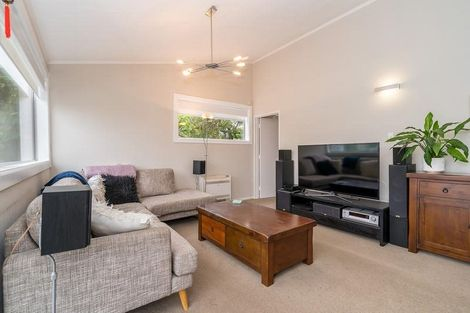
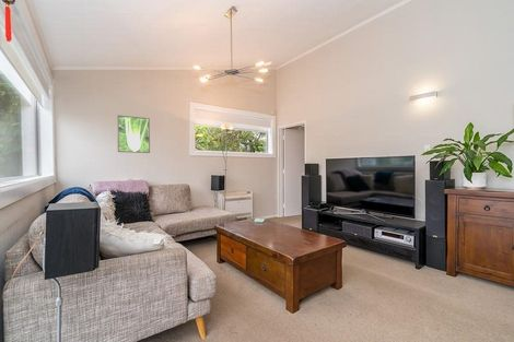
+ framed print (133, 134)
